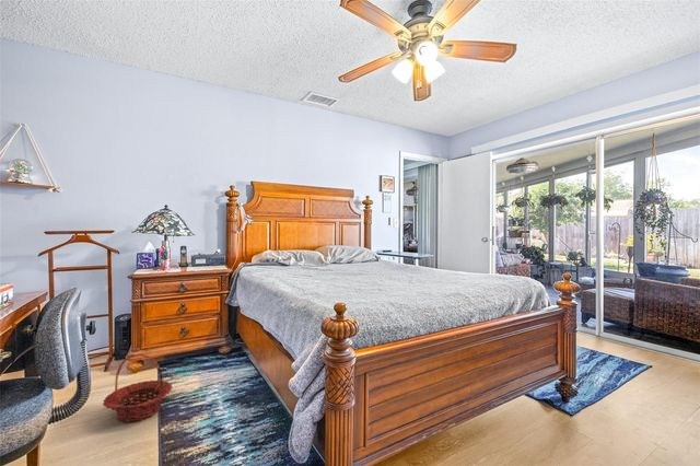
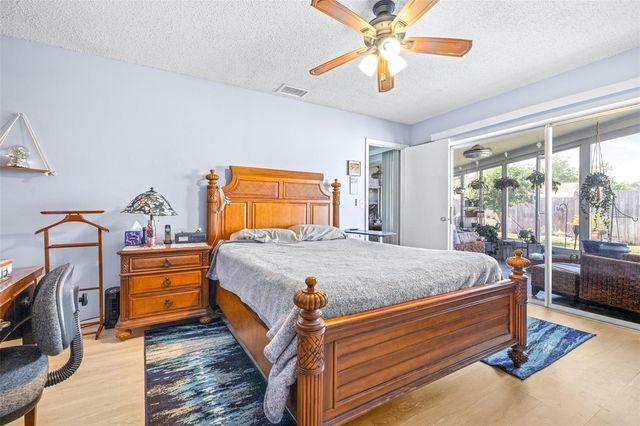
- basket (139, 383)
